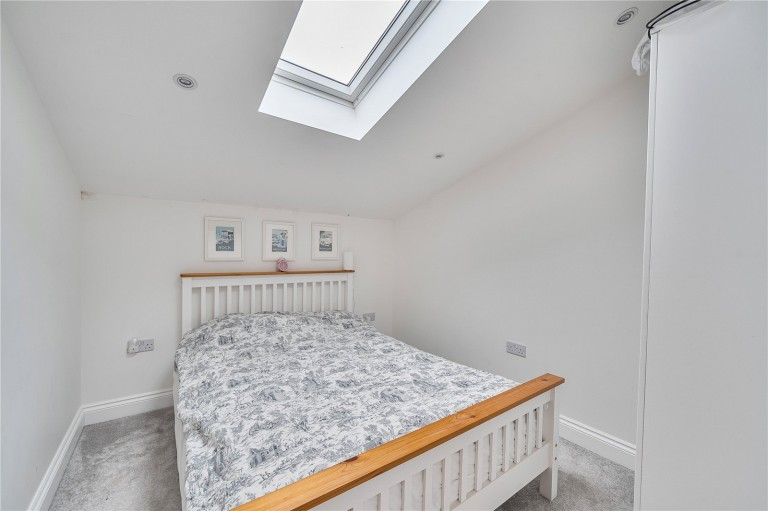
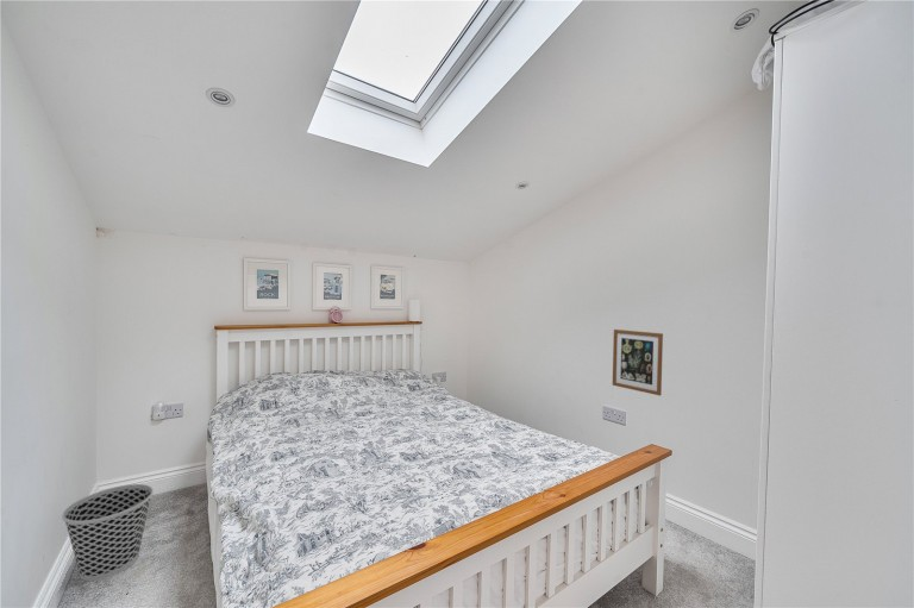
+ wall art (636, 361)
+ wastebasket (109, 532)
